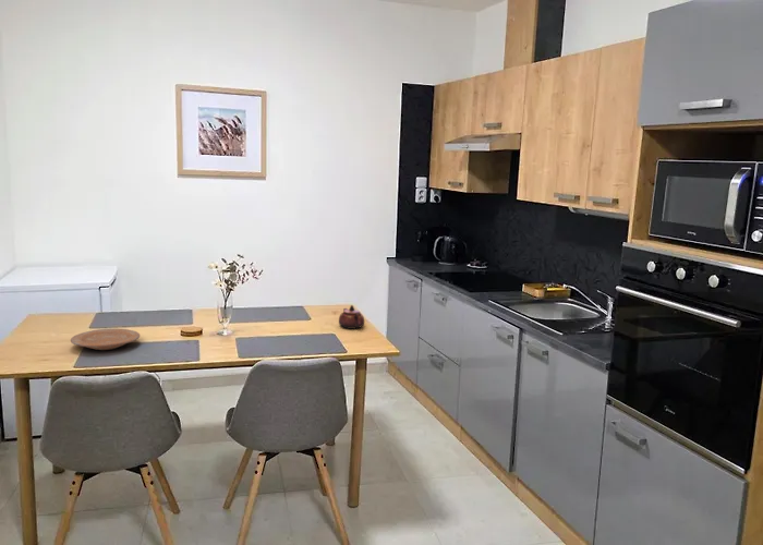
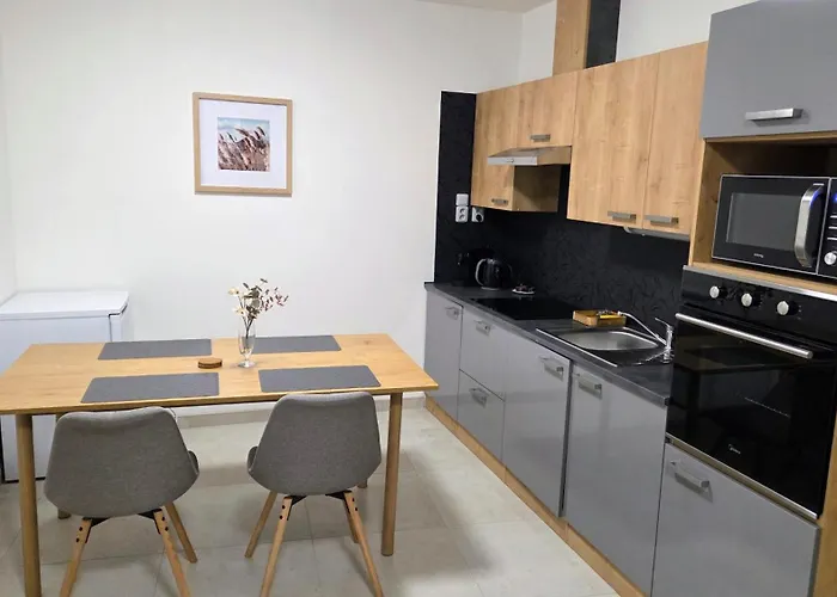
- plate (106, 340)
- teapot (351, 316)
